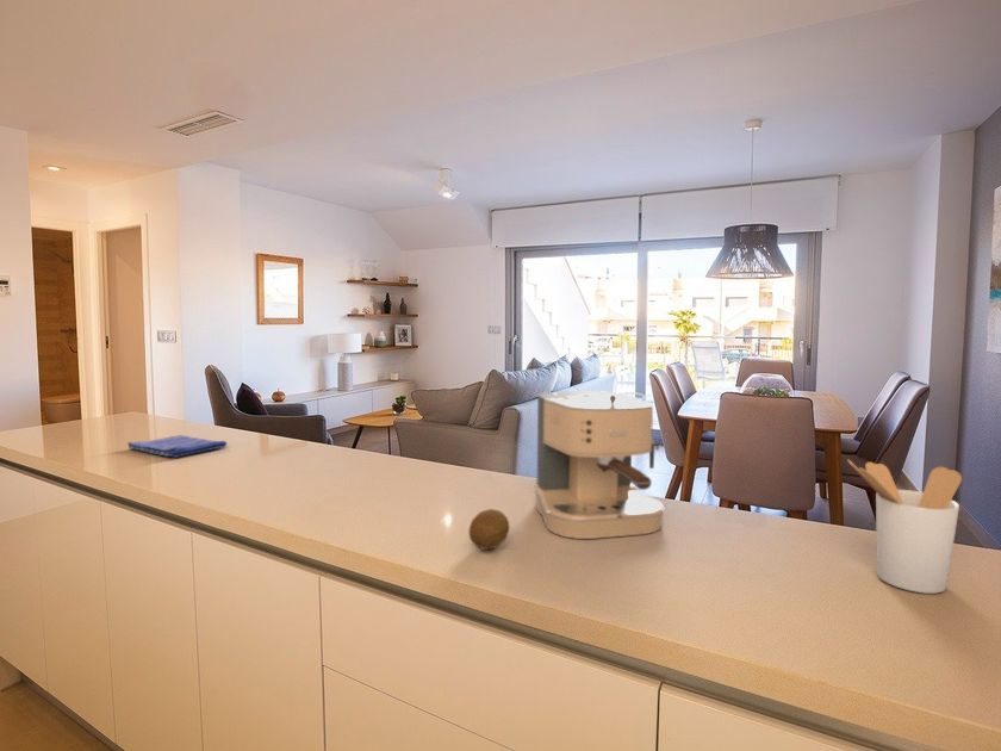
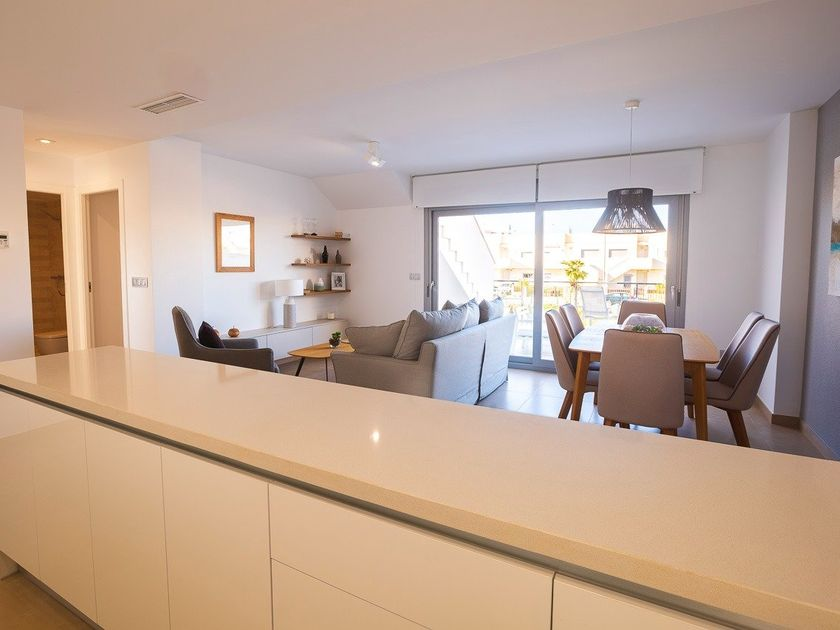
- coffee maker (599, 457)
- dish towel (178, 443)
- utensil holder (896, 520)
- fruit (489, 528)
